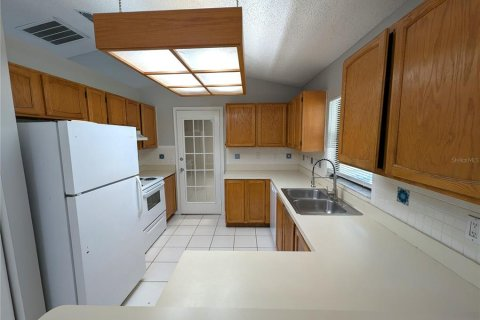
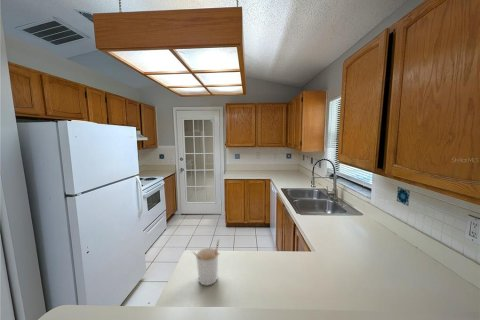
+ utensil holder (208, 263)
